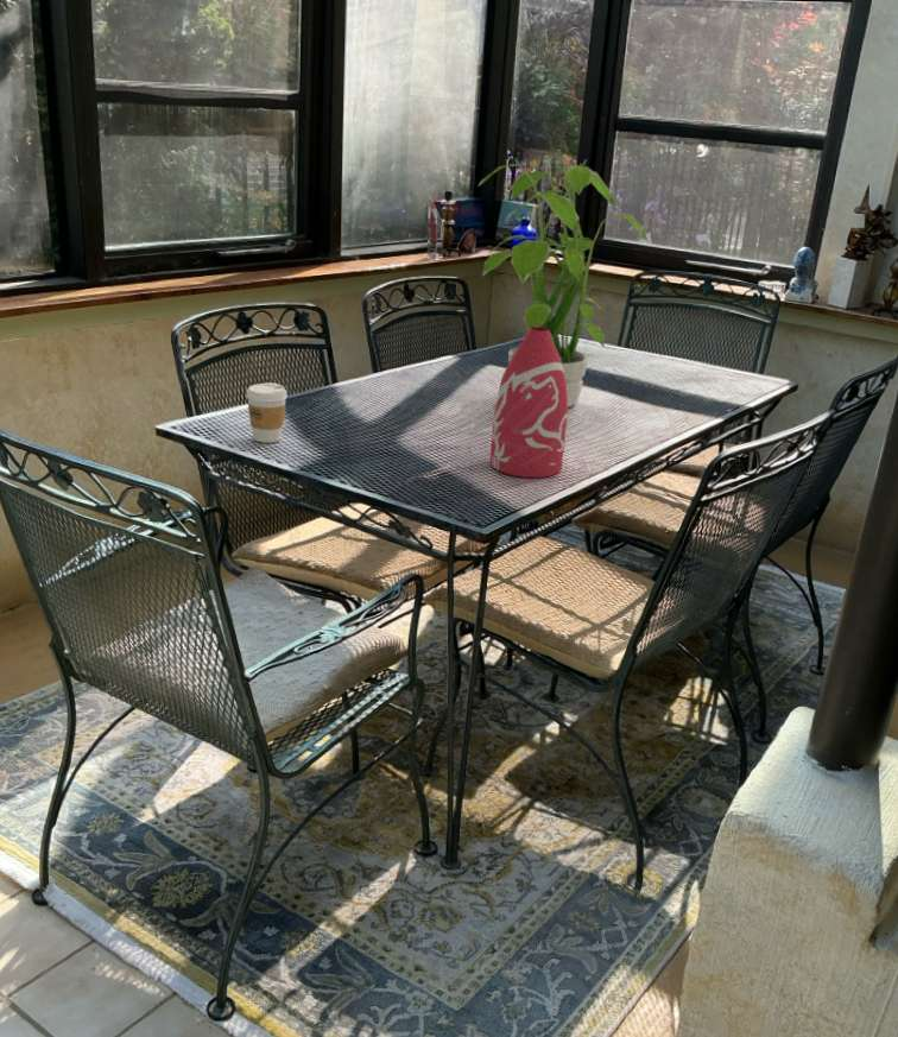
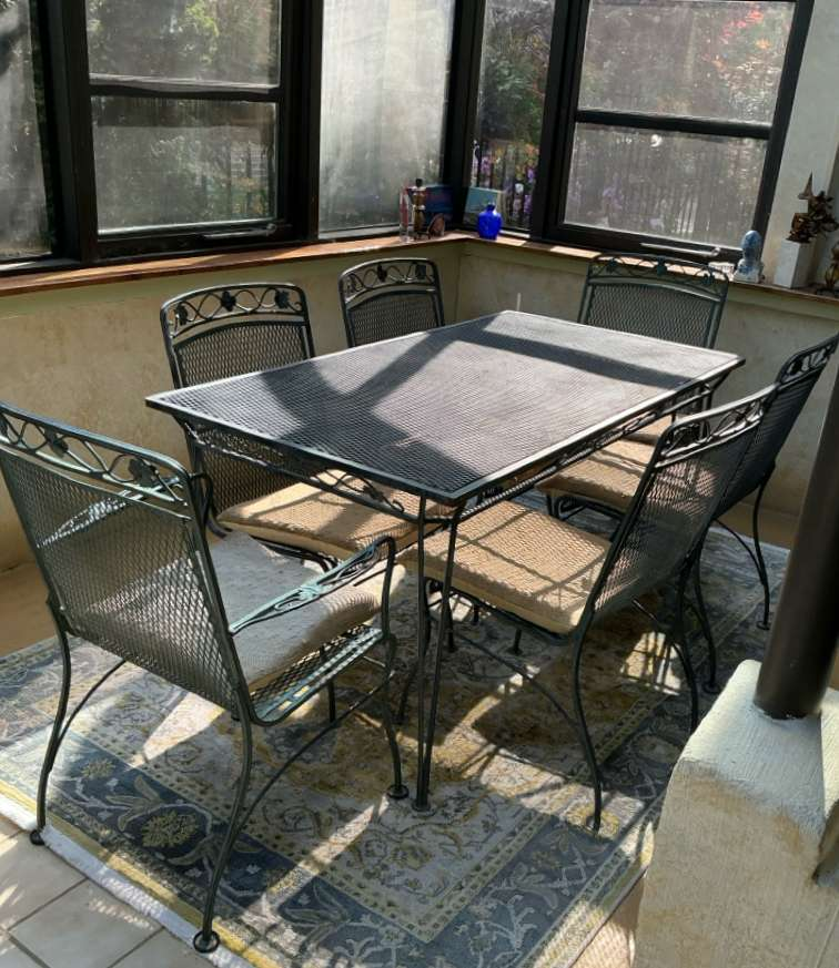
- potted plant (540, 283)
- bottle (532, 398)
- coffee cup (266, 412)
